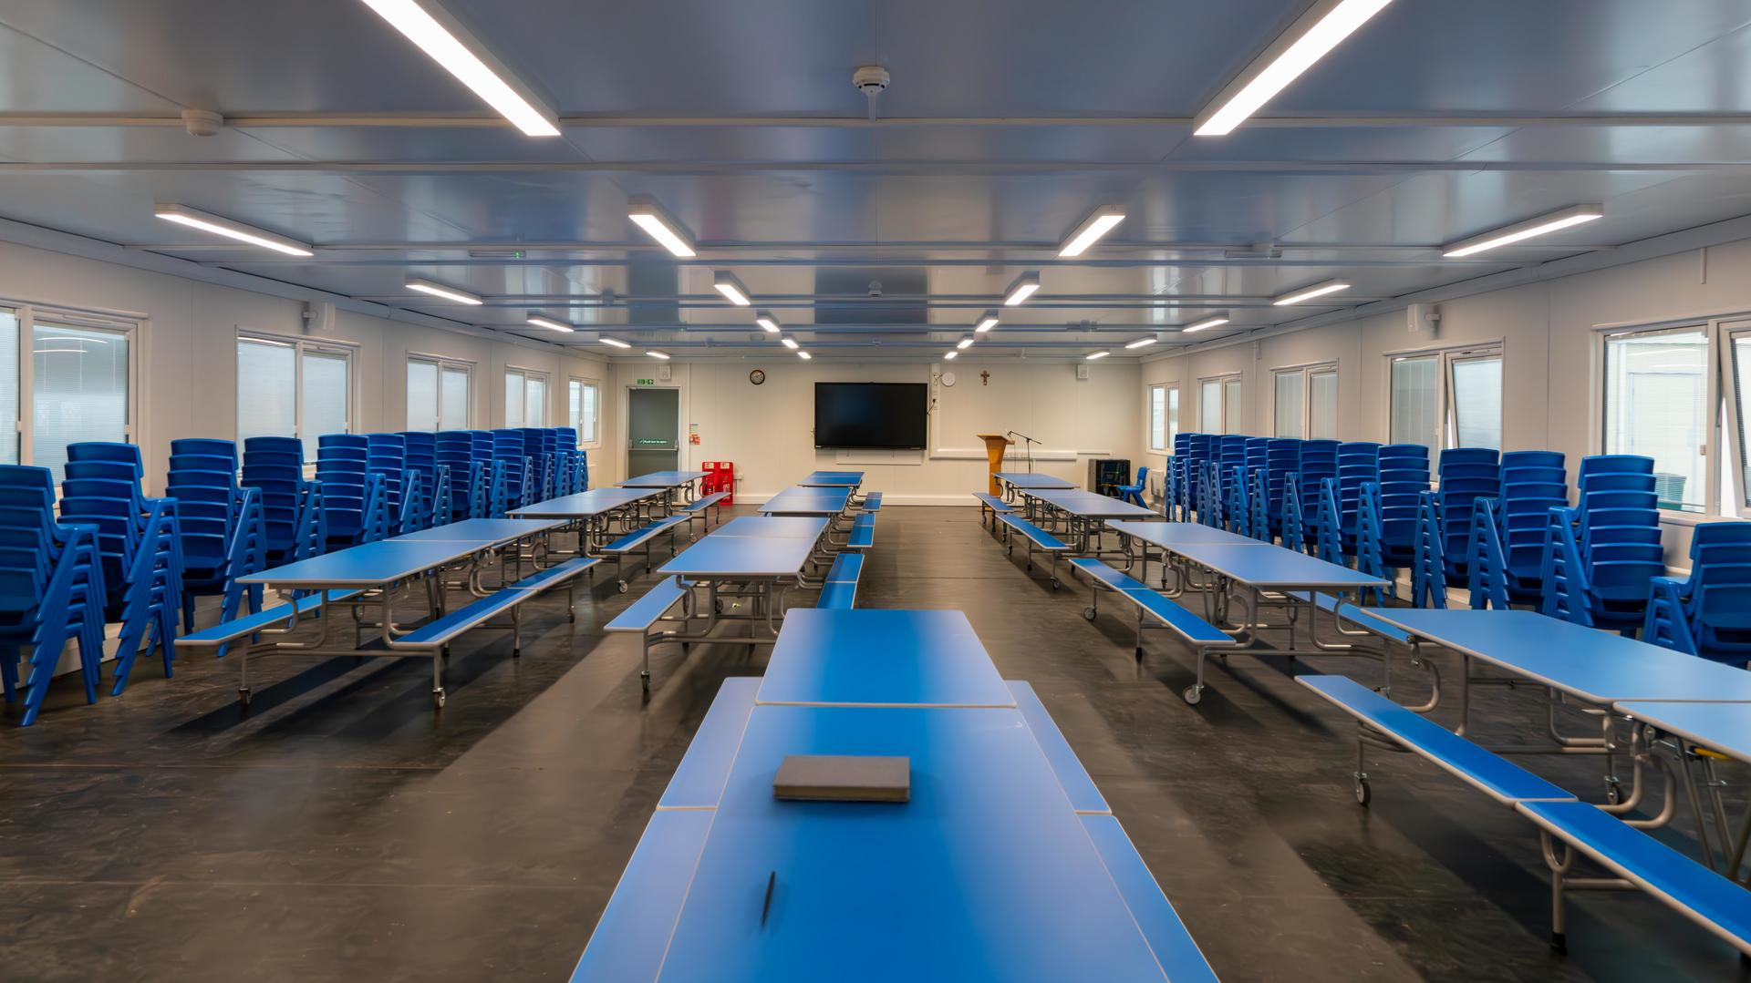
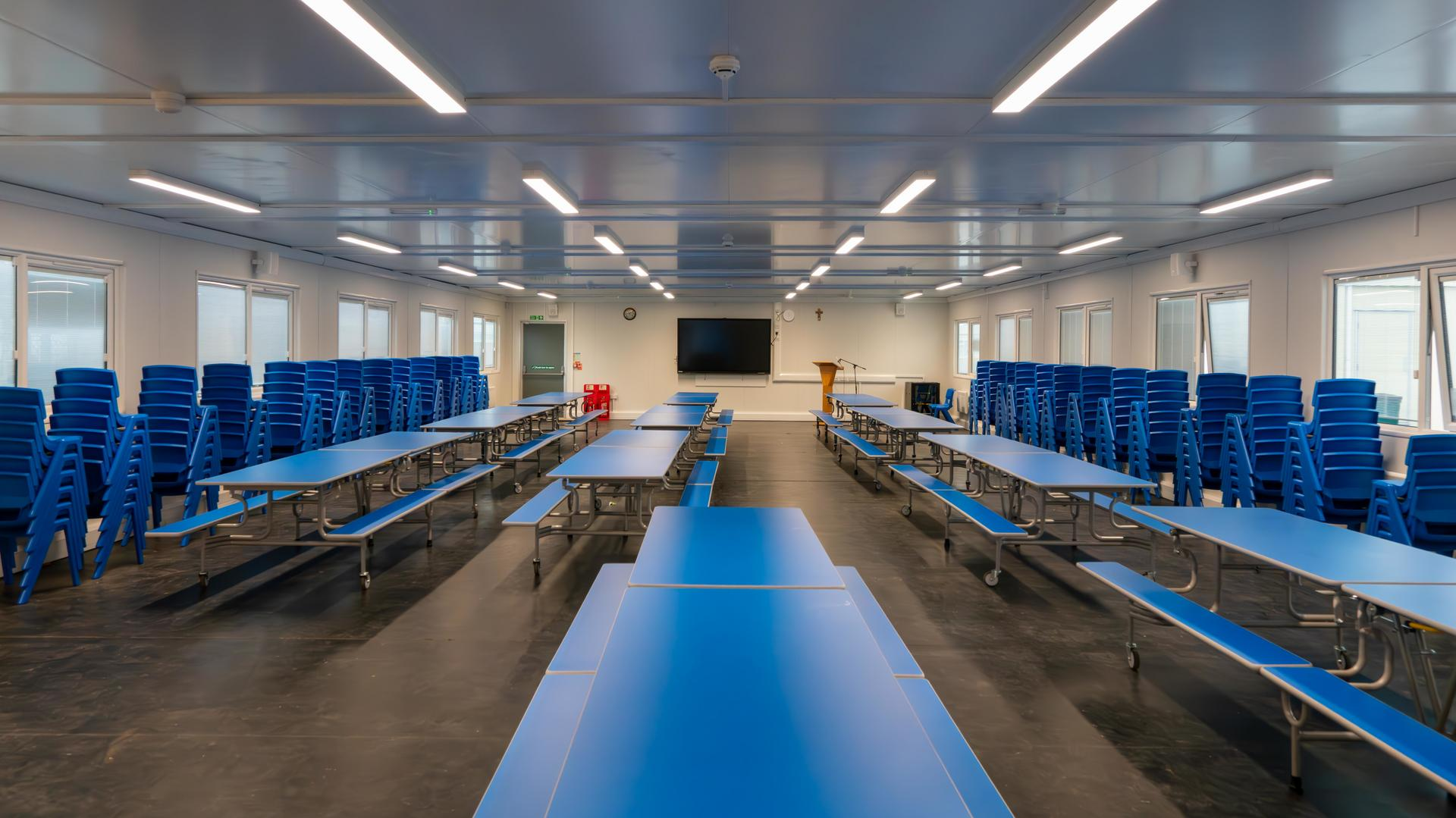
- notebook (843, 776)
- pen (767, 898)
